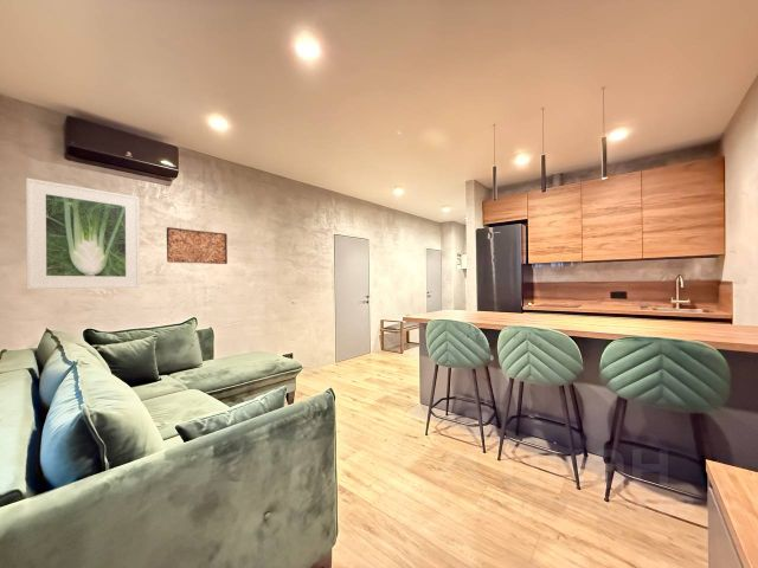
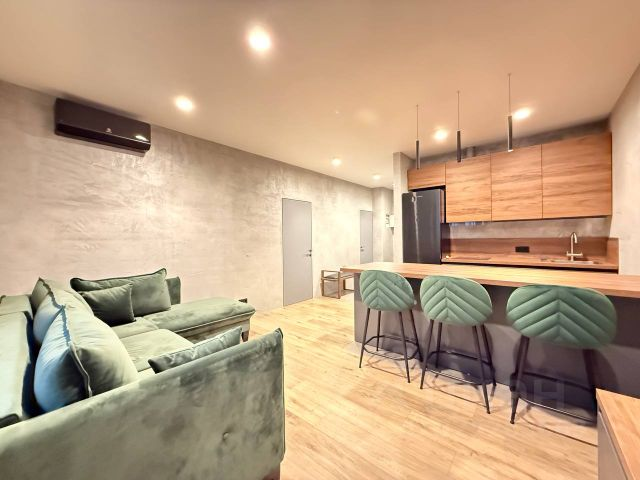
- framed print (88, 238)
- relief panel (198, 246)
